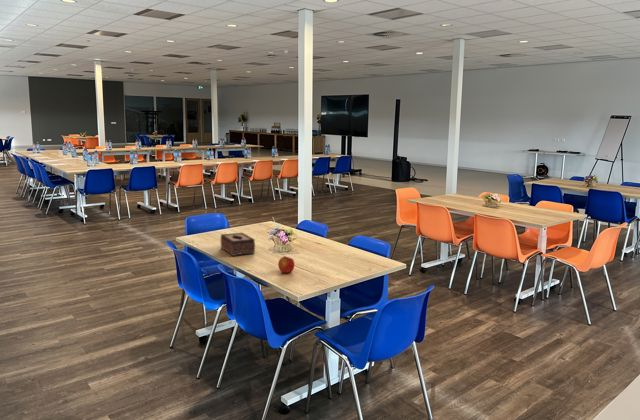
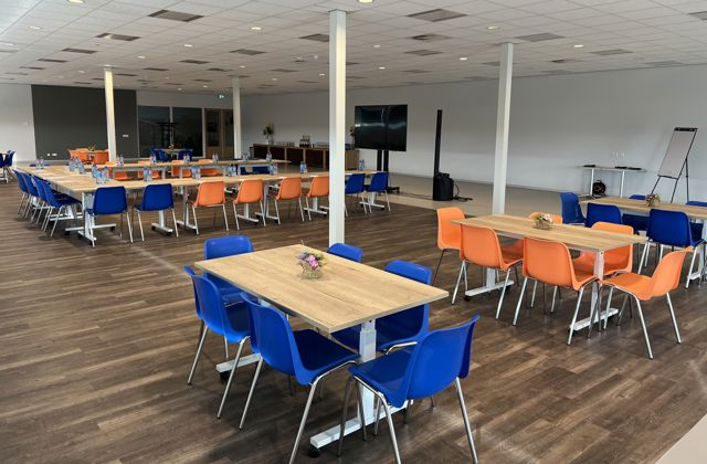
- tissue box (237, 243)
- apple (286, 263)
